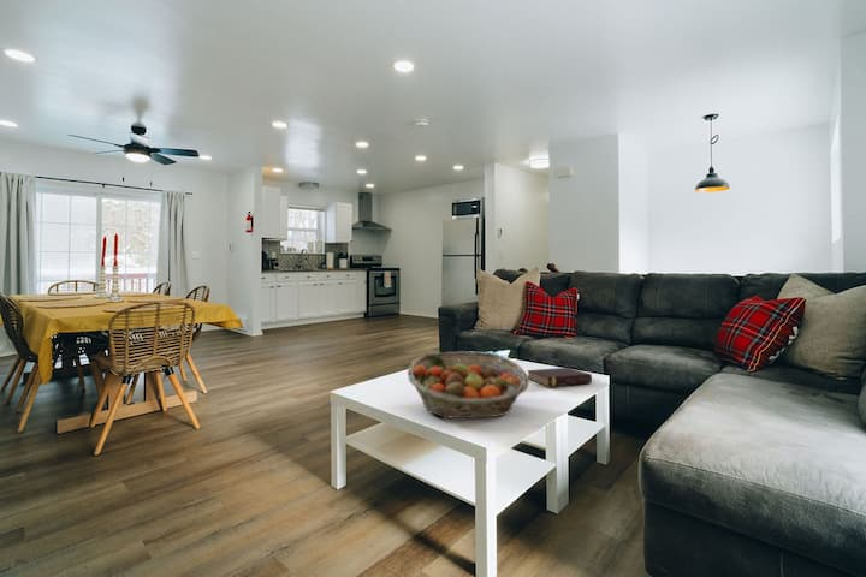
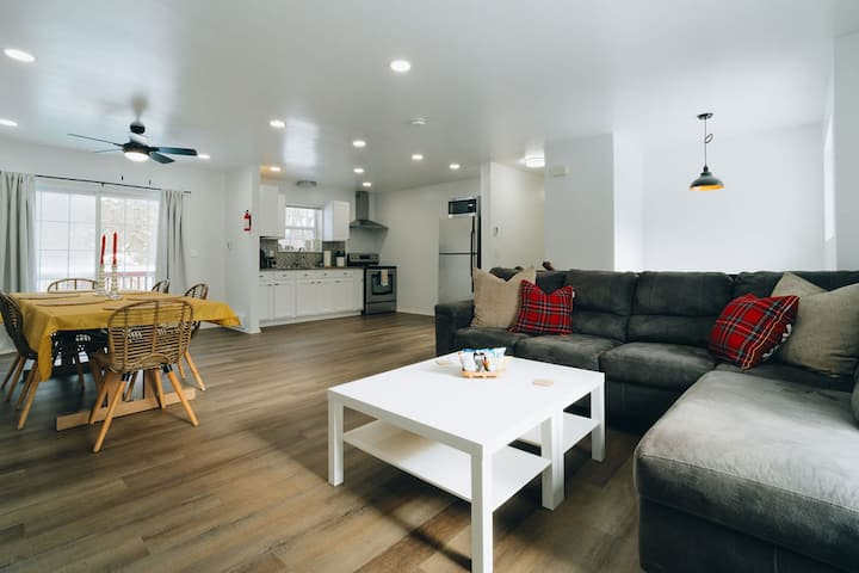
- book (558, 376)
- fruit basket (467, 382)
